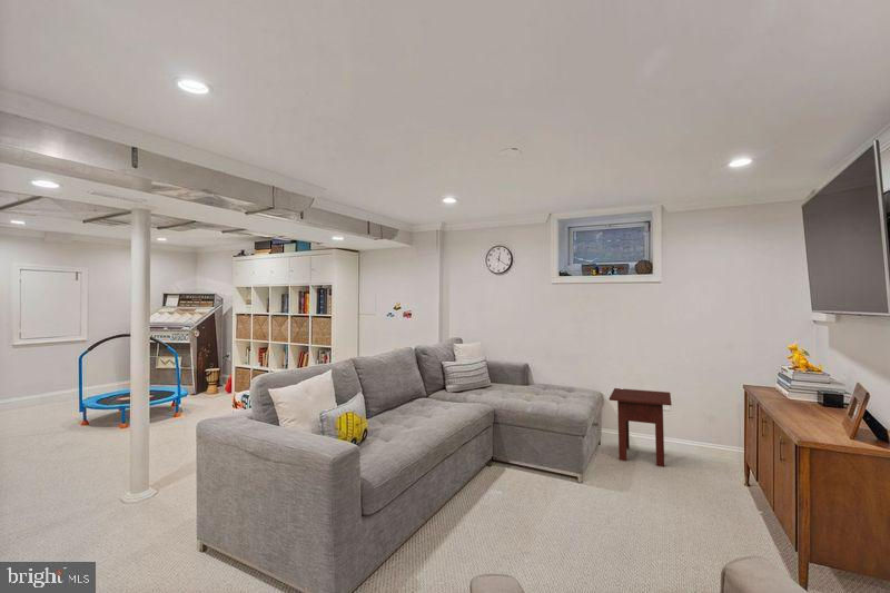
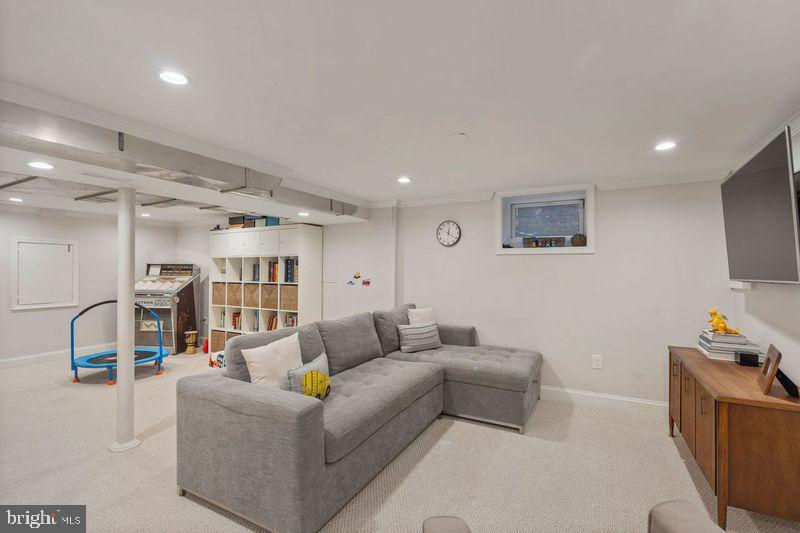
- side table (641, 422)
